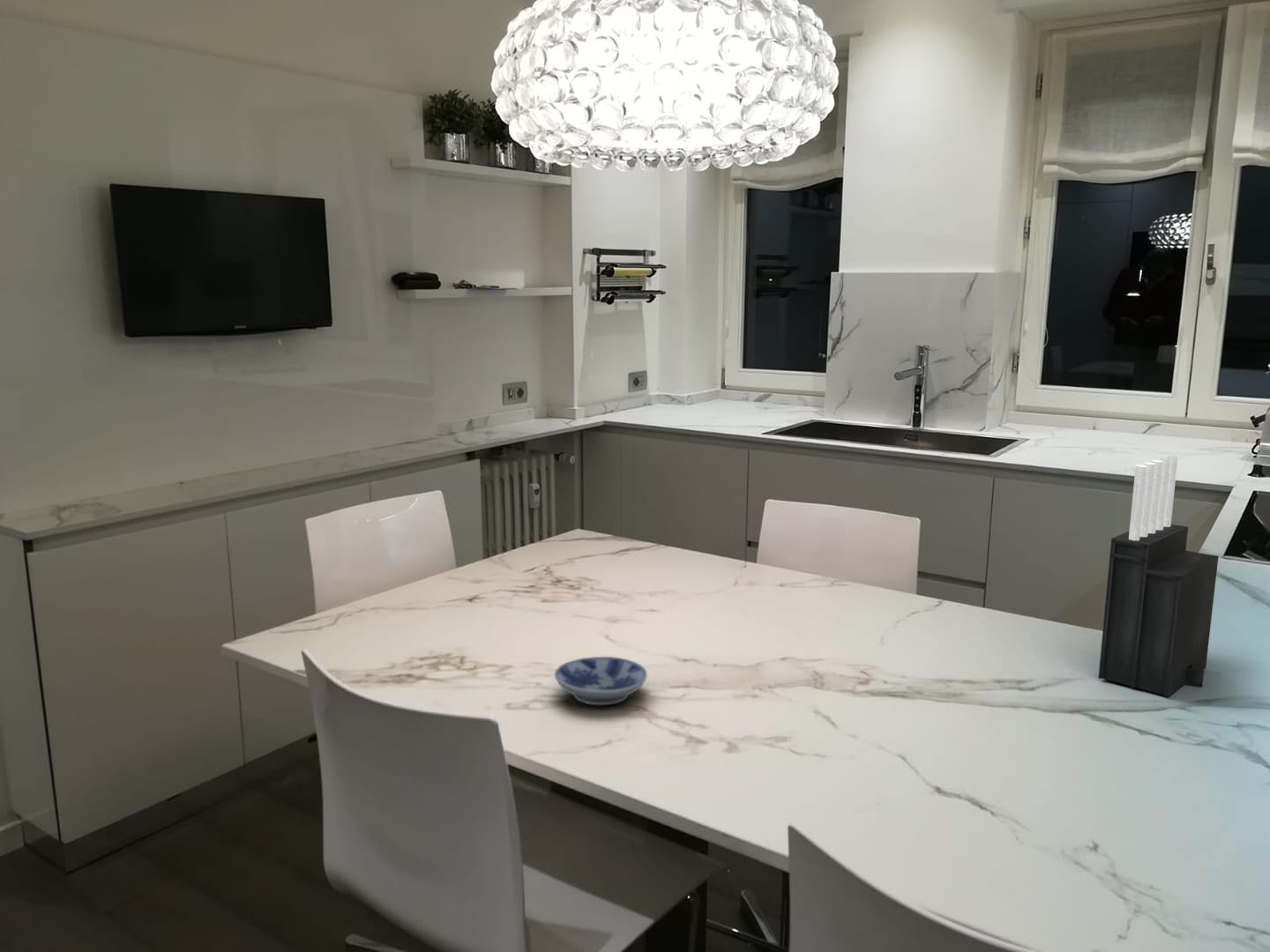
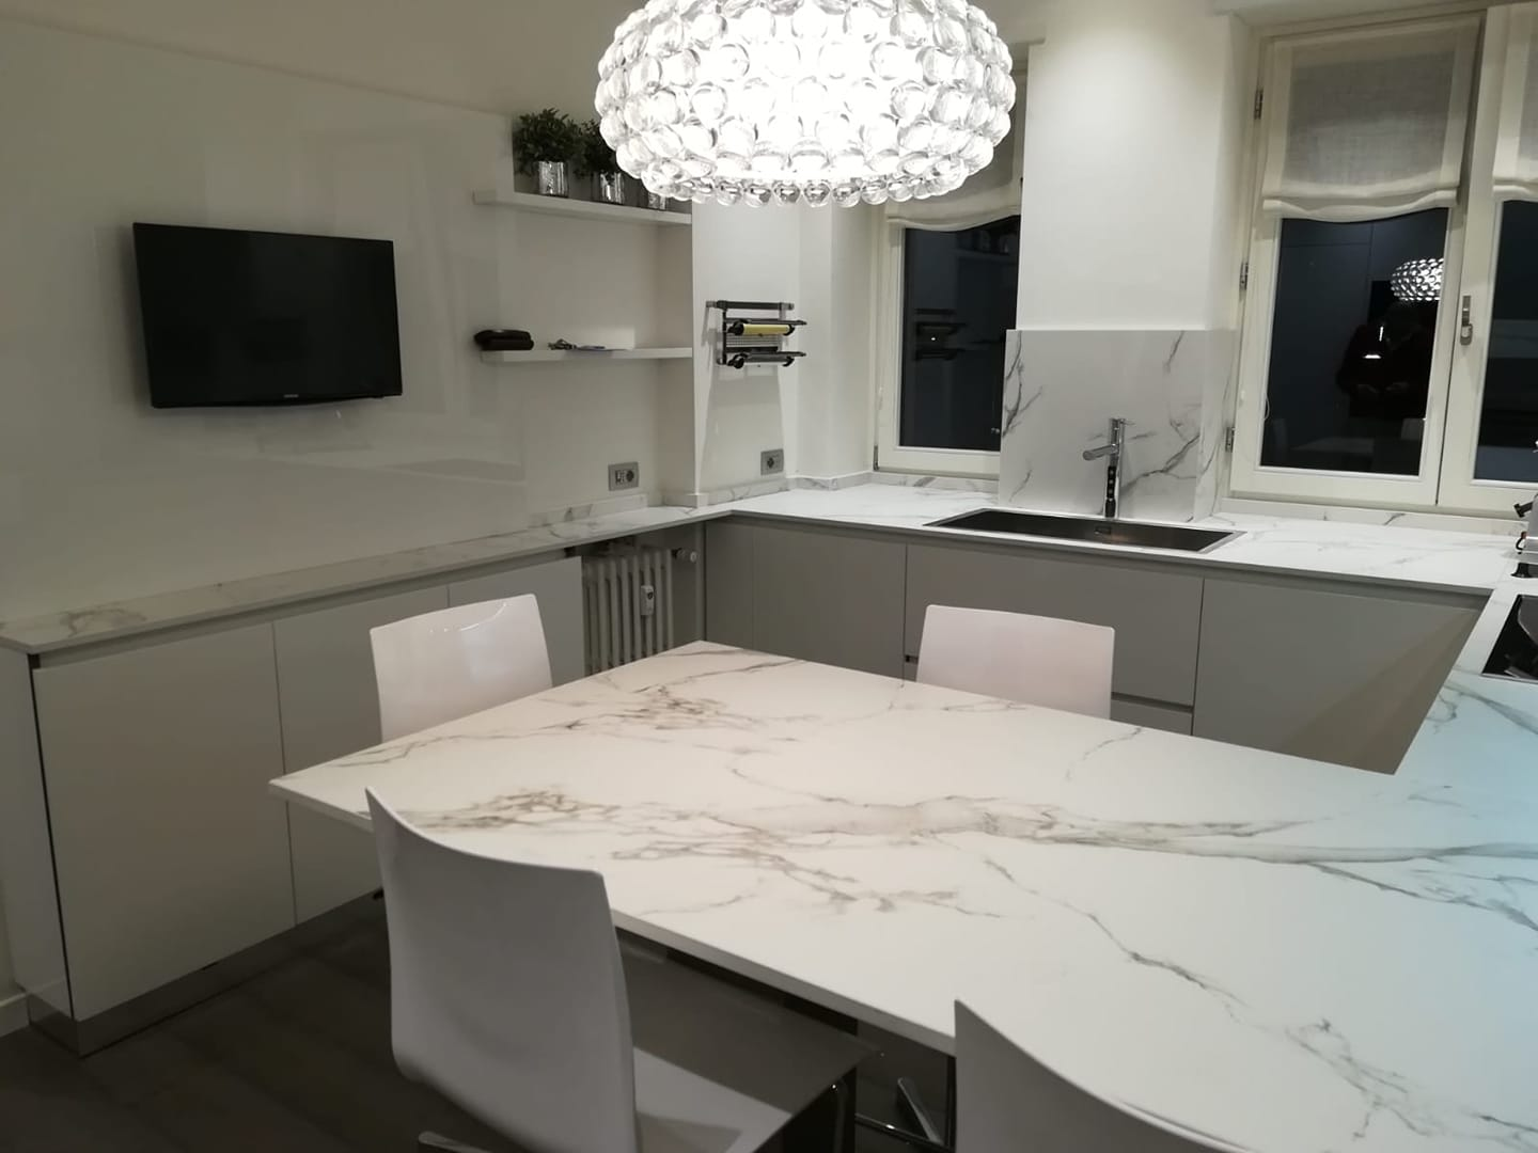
- knife block (1170, 571)
- bowl (601, 683)
